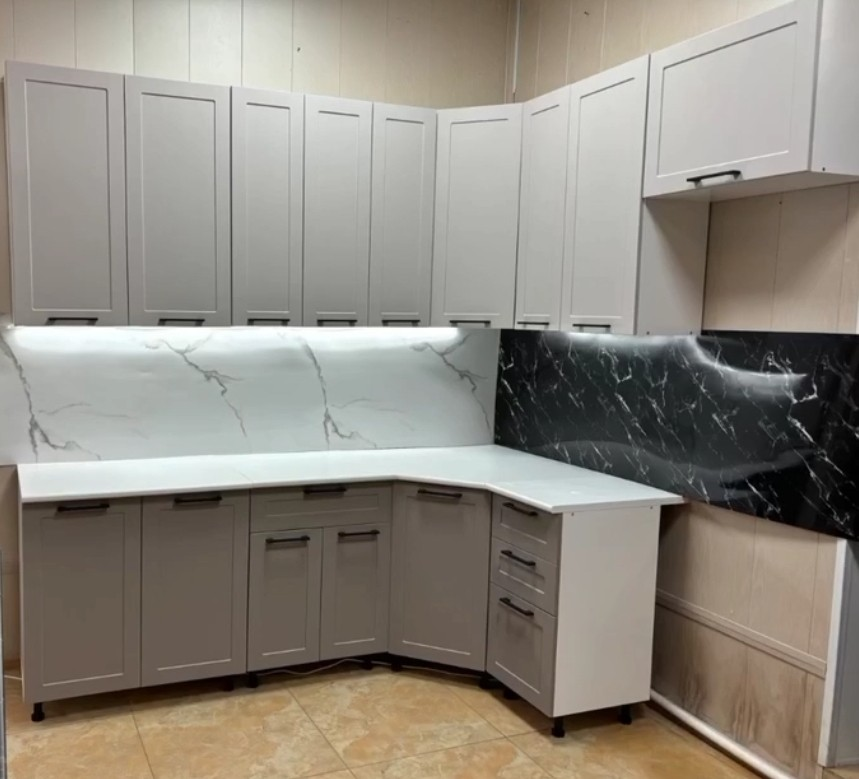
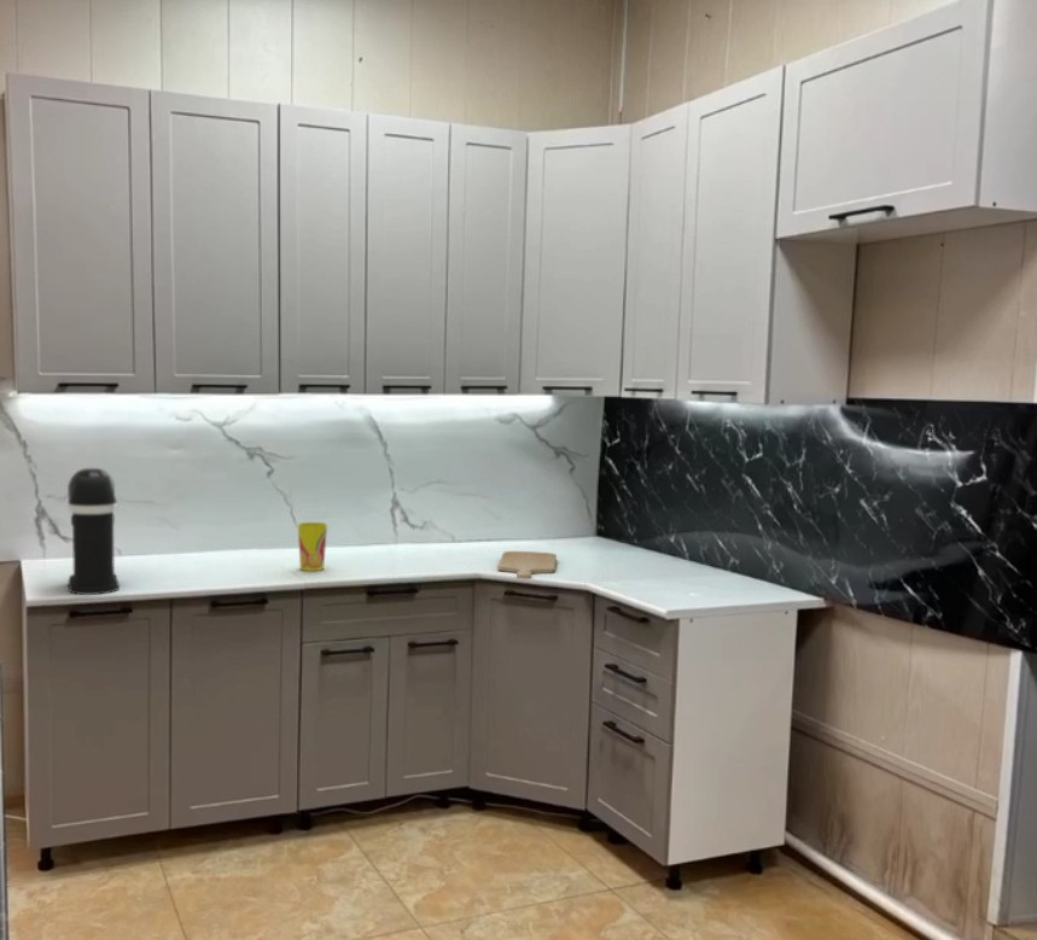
+ chopping board (526, 565)
+ cup (311, 545)
+ coffee maker (92, 527)
